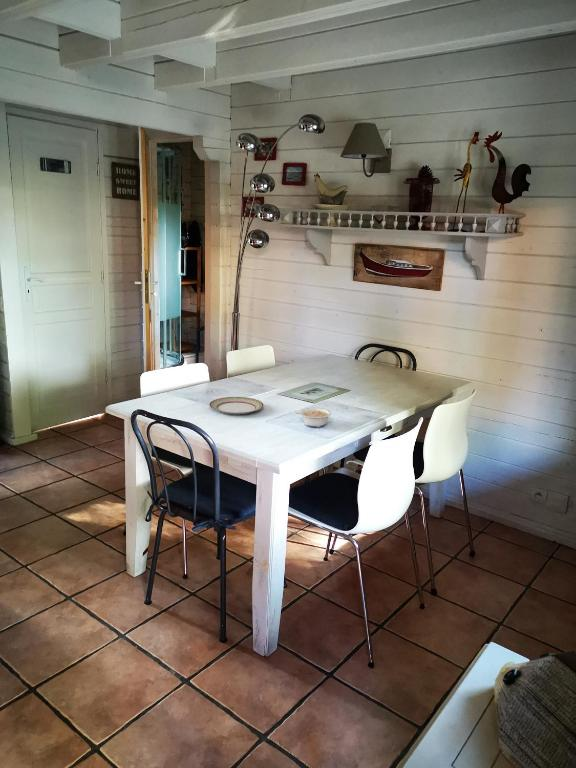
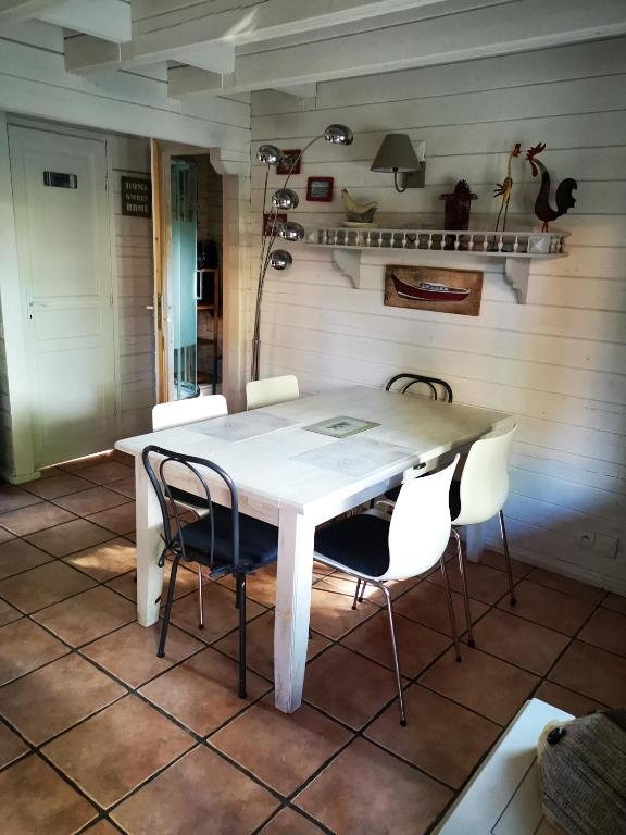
- plate (236, 406)
- legume (314, 417)
